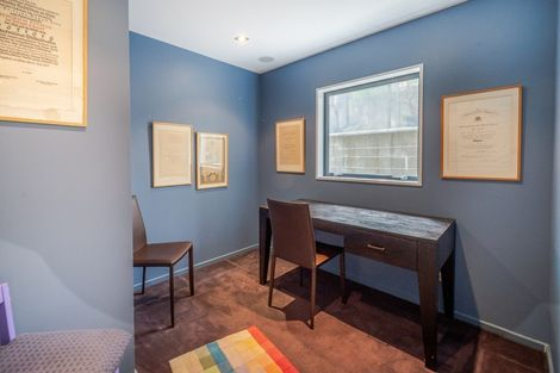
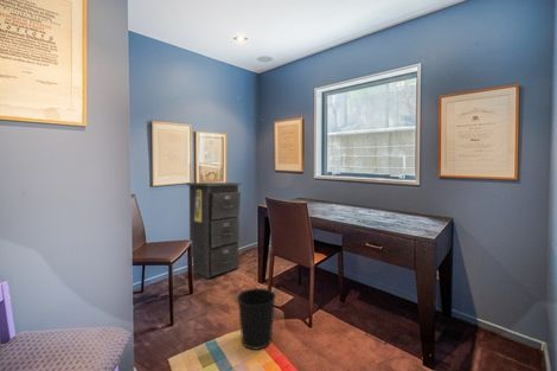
+ filing cabinet (216, 226)
+ wastebasket (256, 318)
